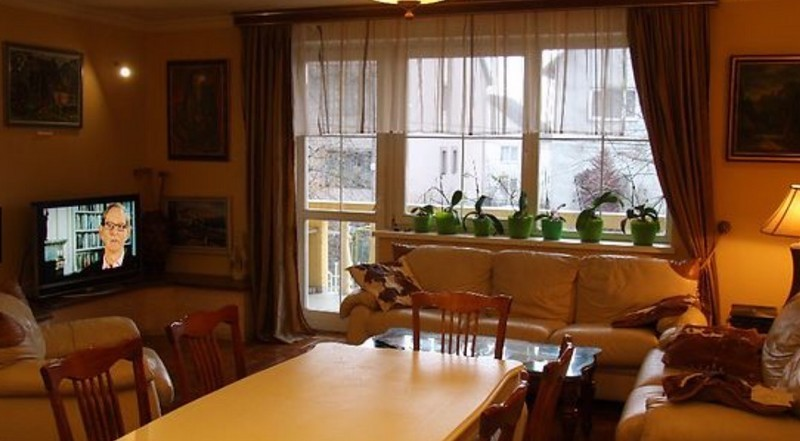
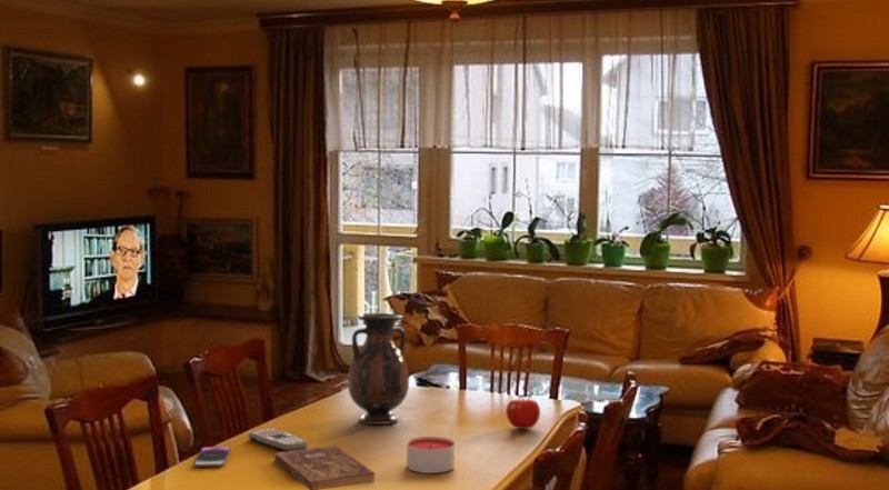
+ vase (378, 367)
+ fruit (522, 411)
+ bible (323, 467)
+ smartphone (212, 456)
+ candle (430, 453)
+ remote control (279, 440)
